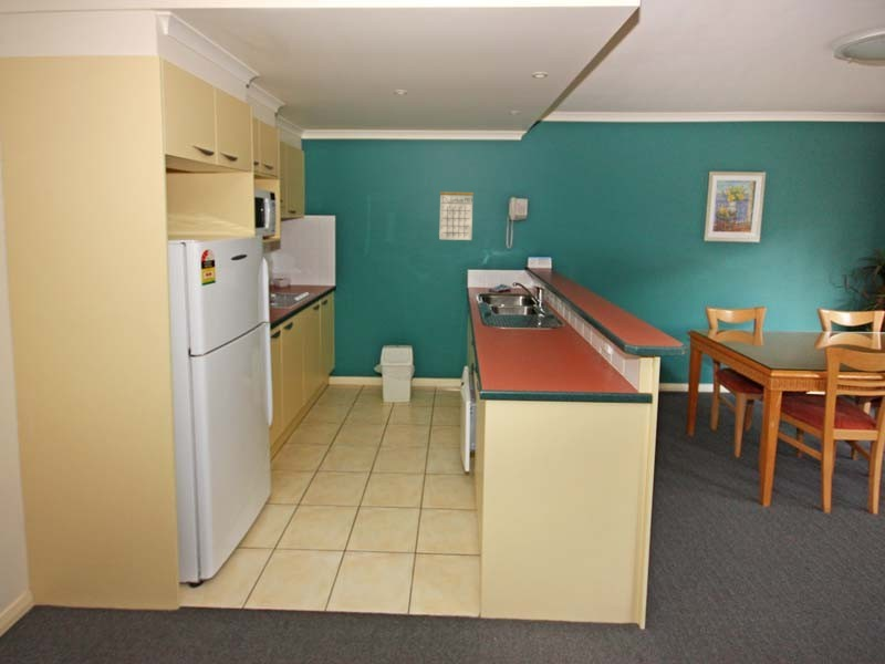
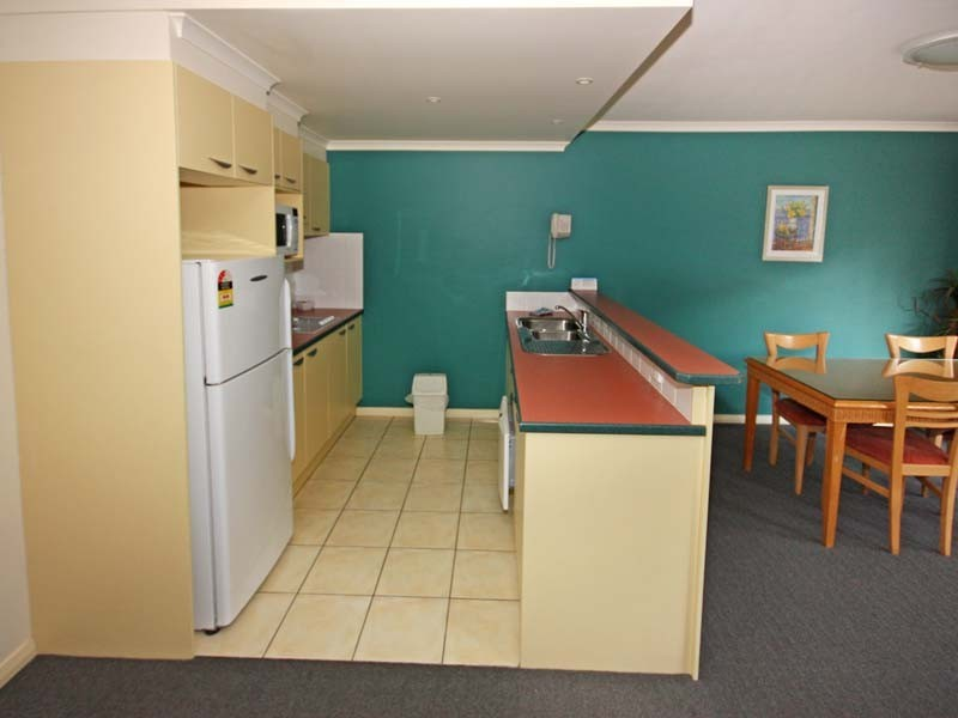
- calendar (456, 210)
